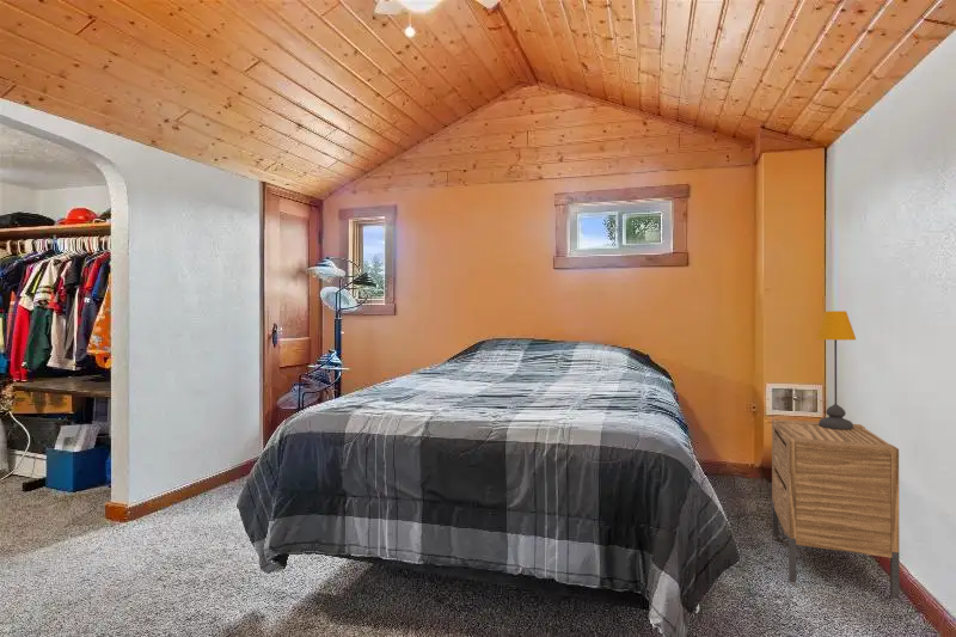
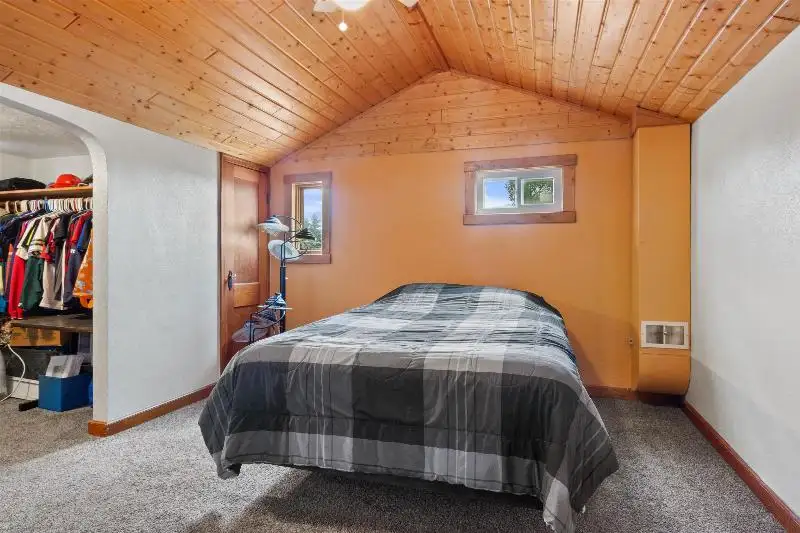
- table lamp (835, 368)
- nightstand (827, 498)
